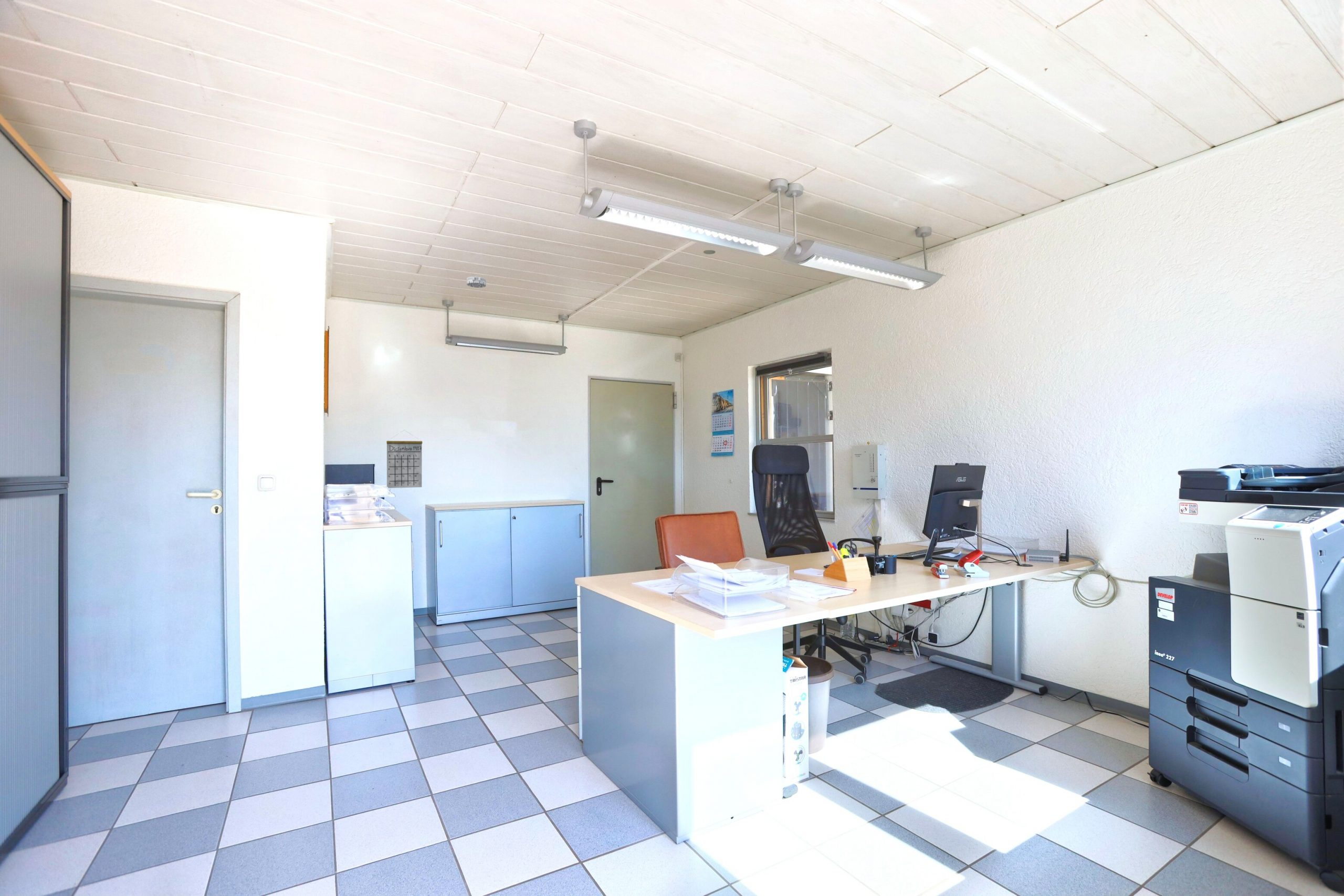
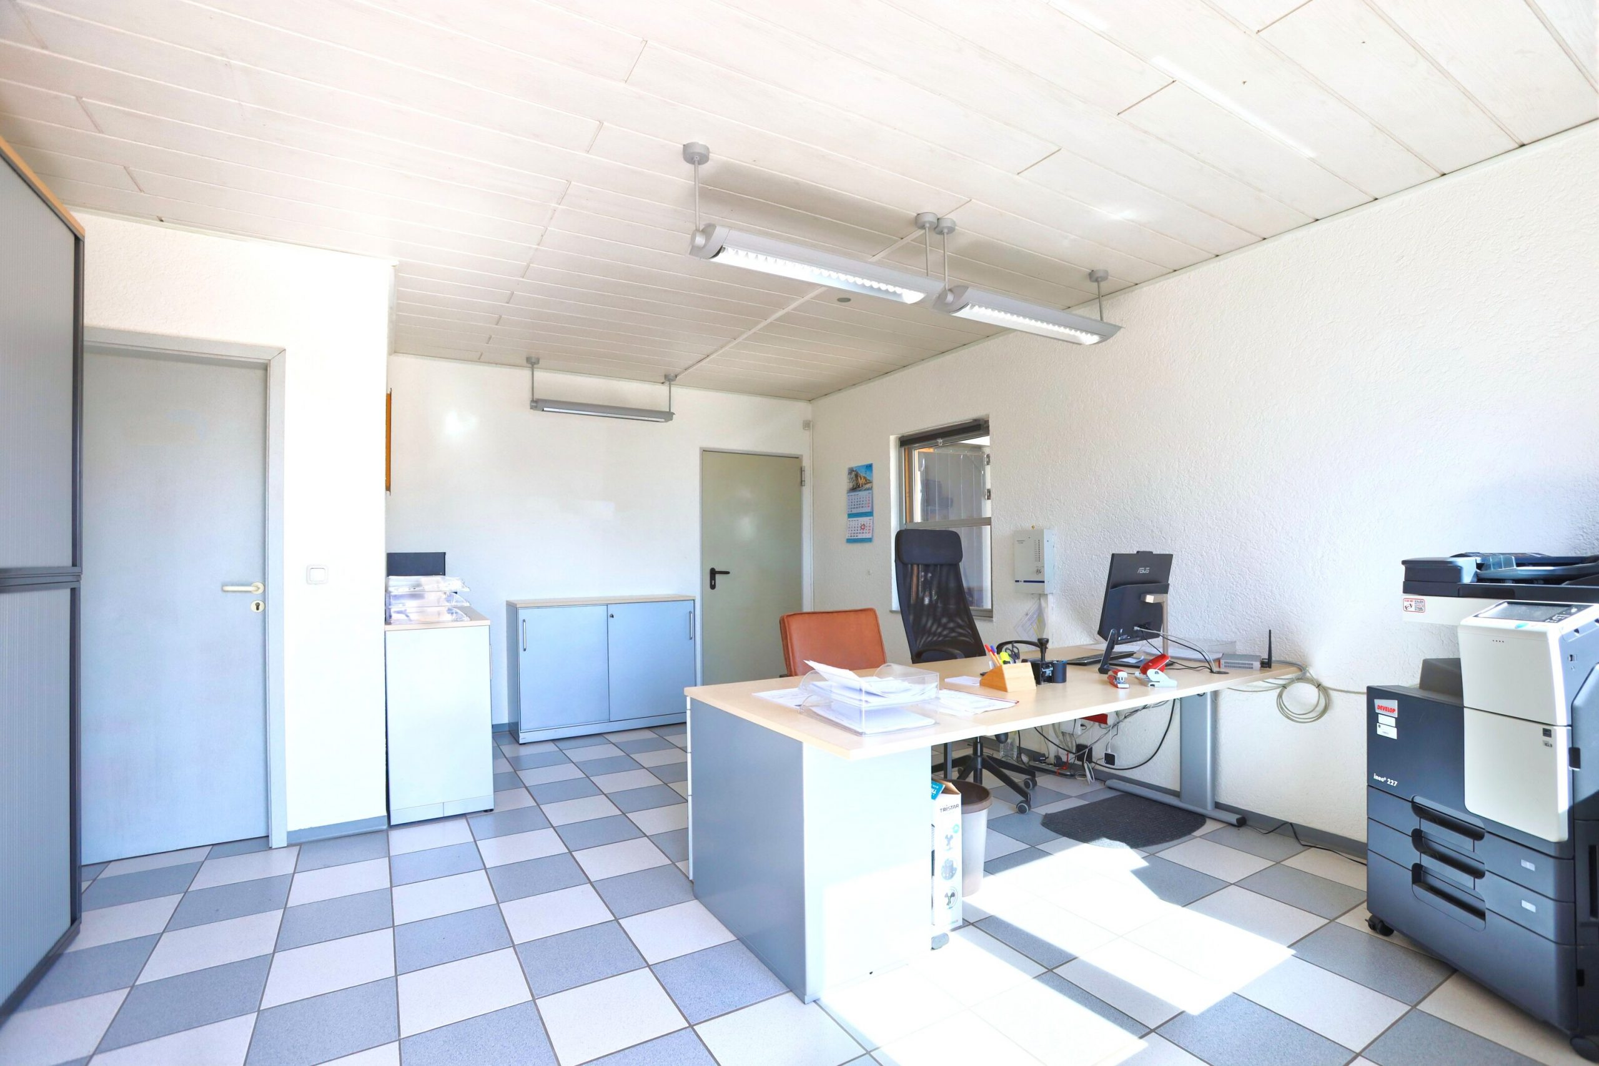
- calendar (404, 459)
- smoke detector (476, 281)
